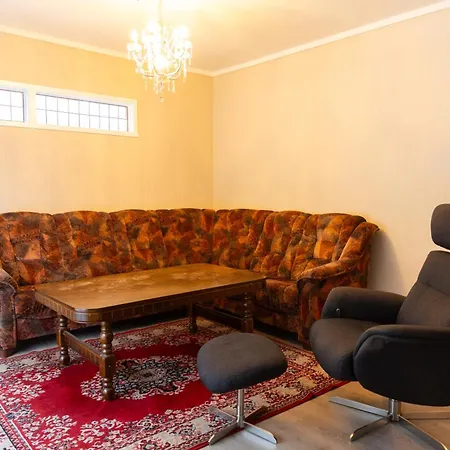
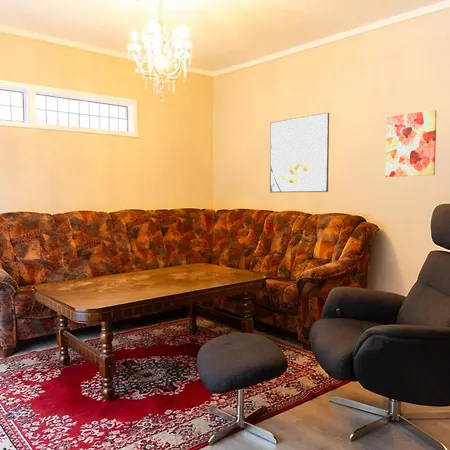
+ wall art (410, 145)
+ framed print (297, 155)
